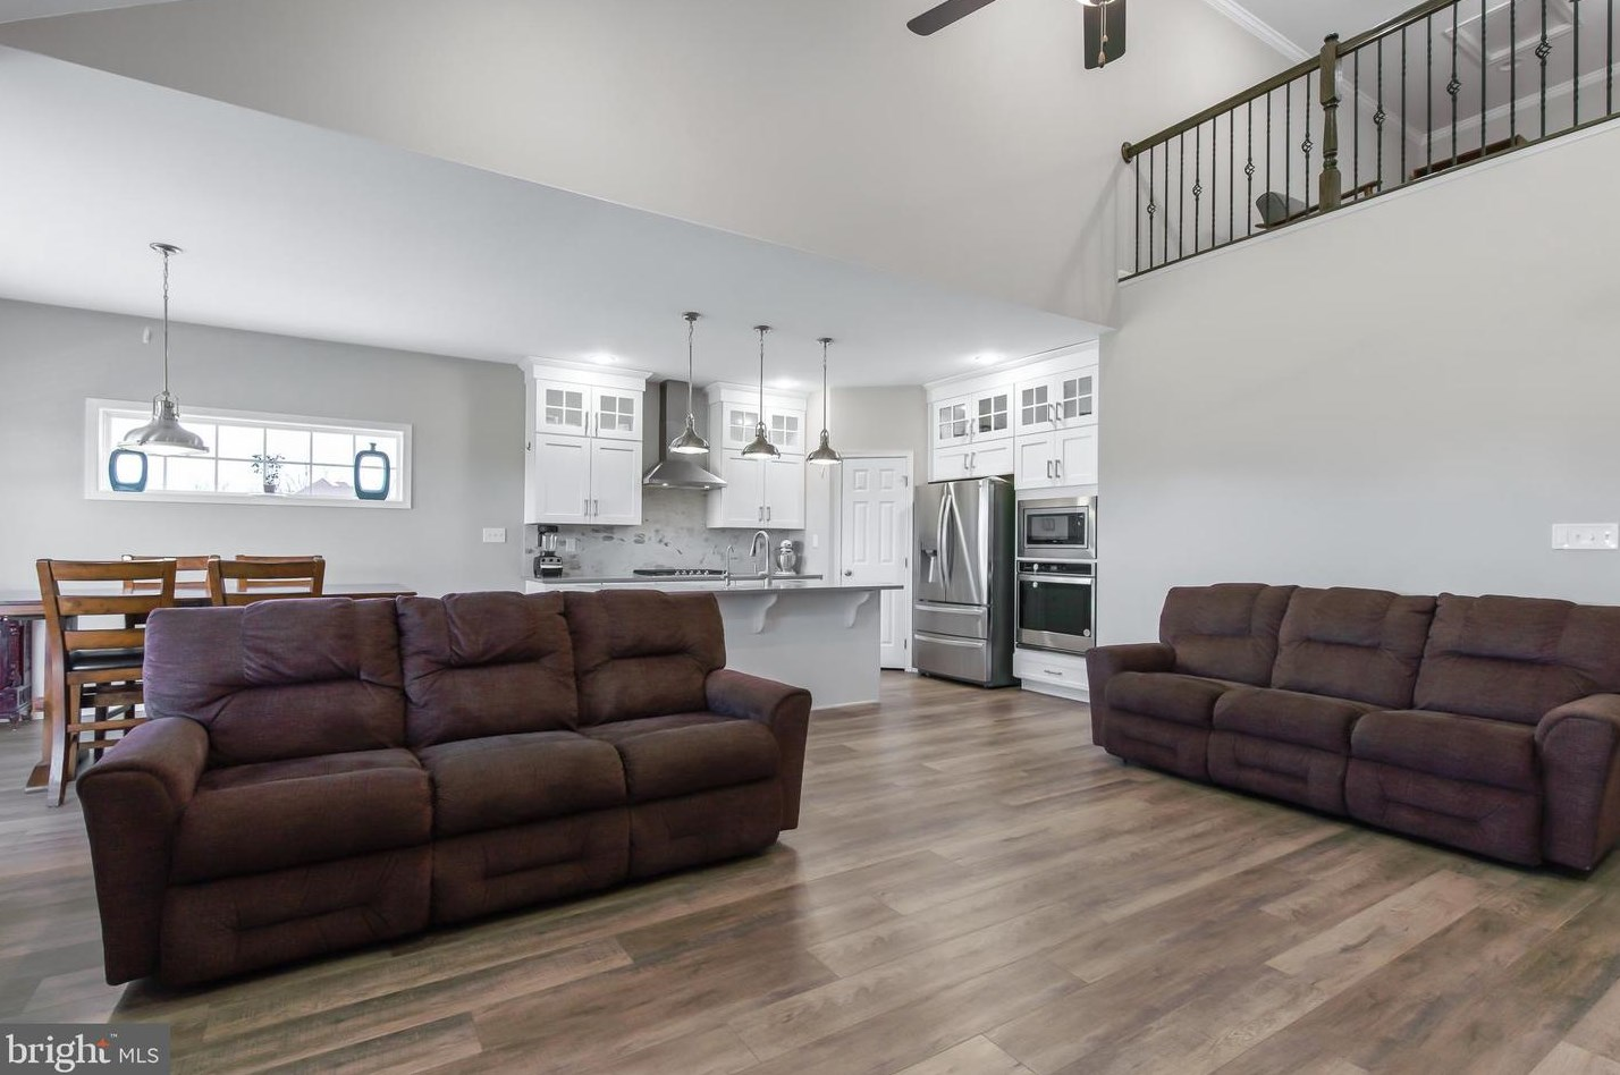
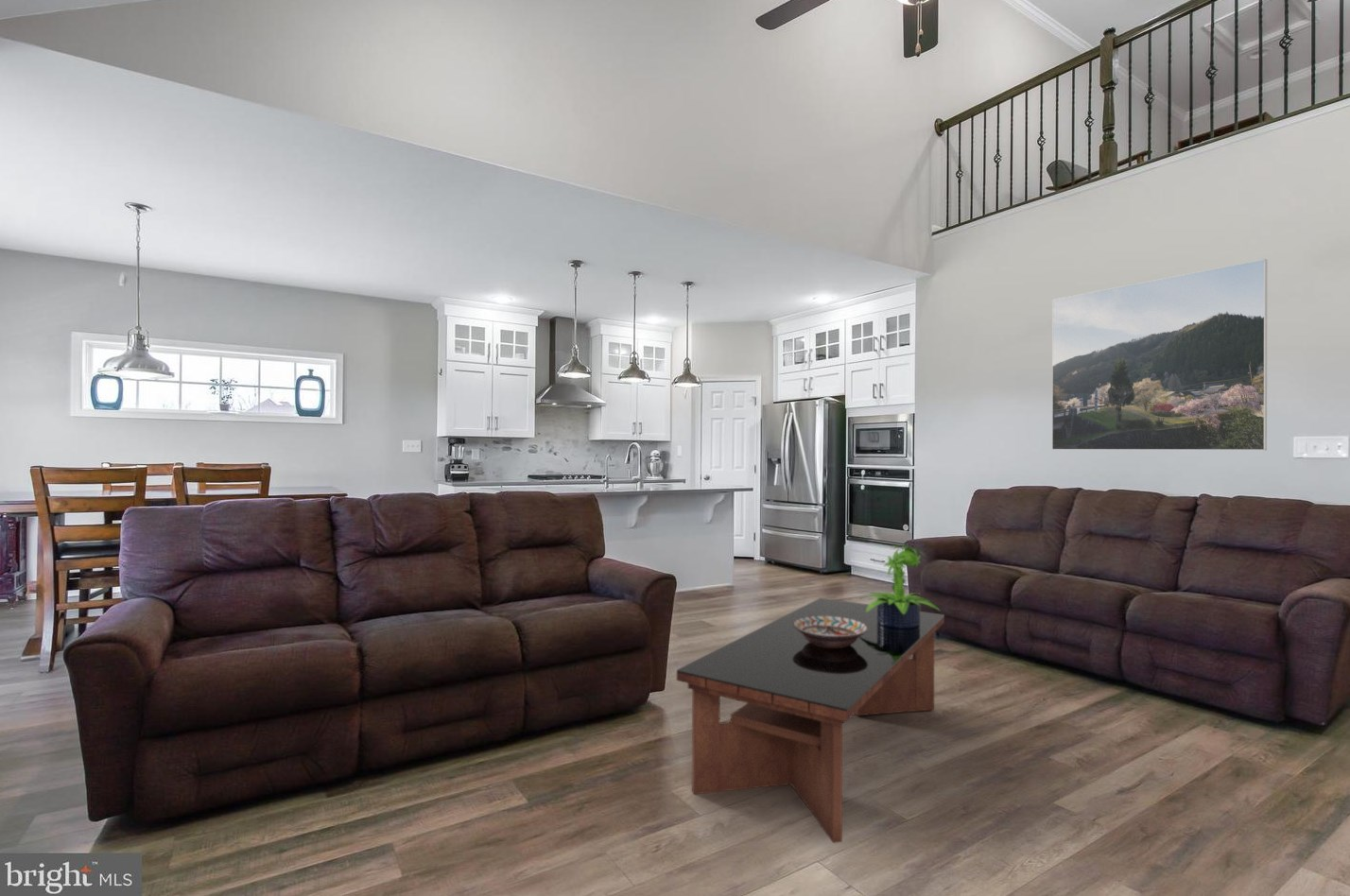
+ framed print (1147, 366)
+ coffee table (829, 691)
+ decorative bowl (829, 633)
+ potted plant (899, 584)
